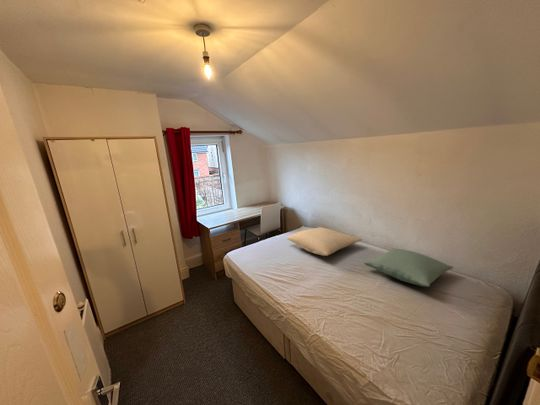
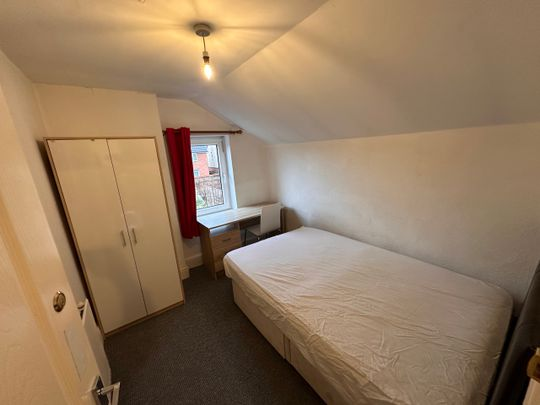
- pillow (323, 238)
- pillow (407, 264)
